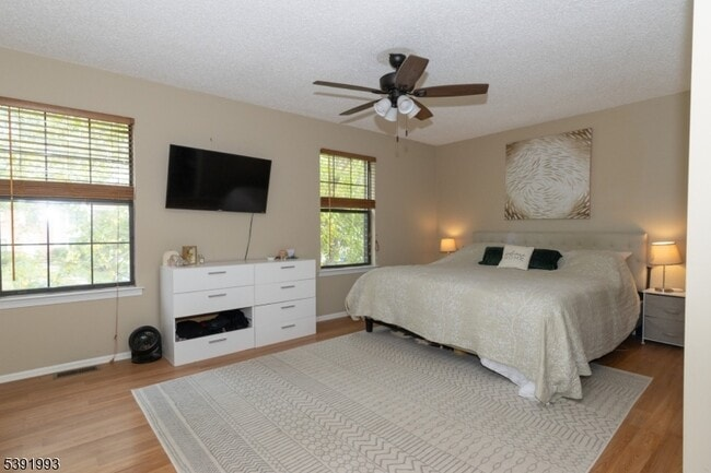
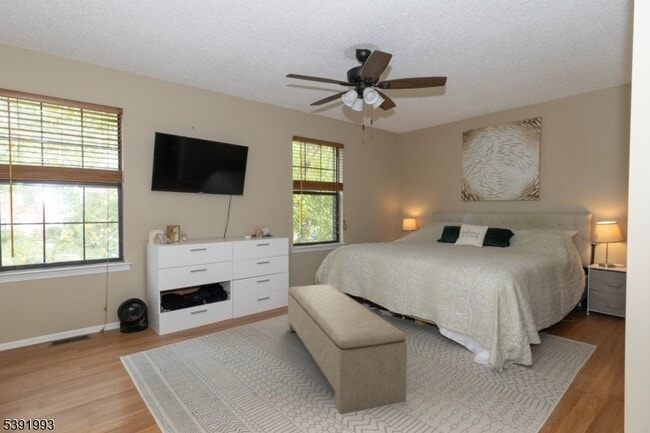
+ bench (333, 330)
